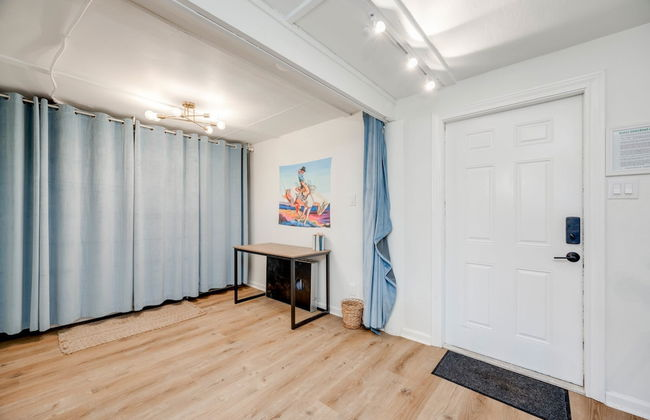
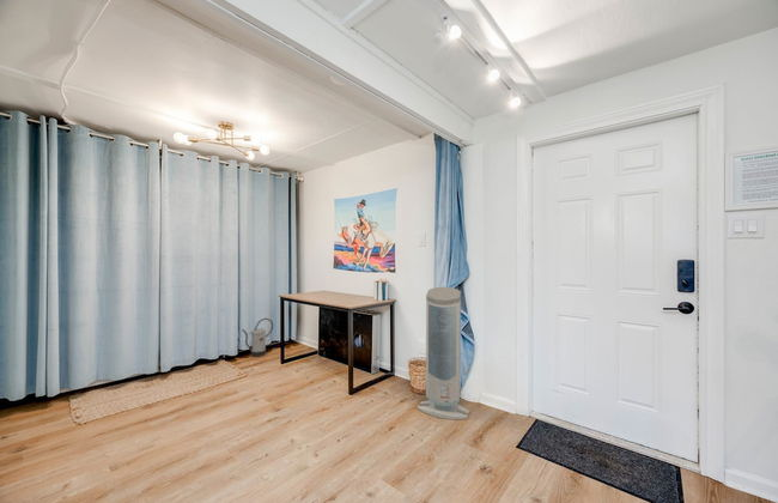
+ watering can (257, 337)
+ air purifier (443, 349)
